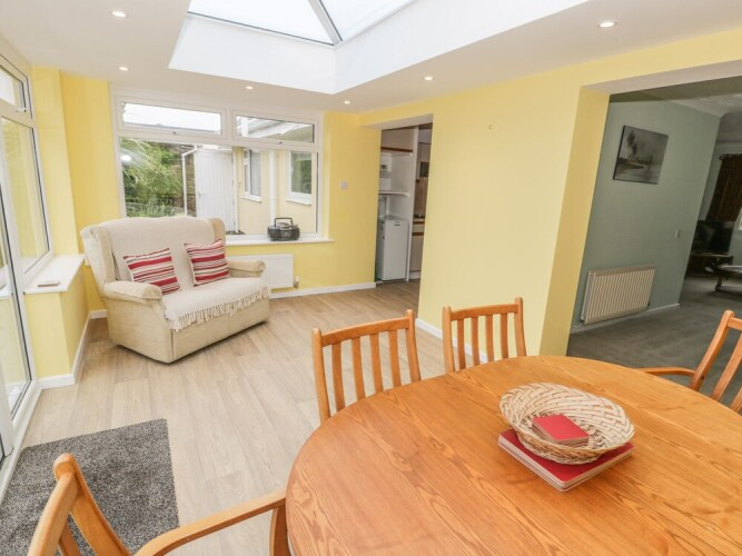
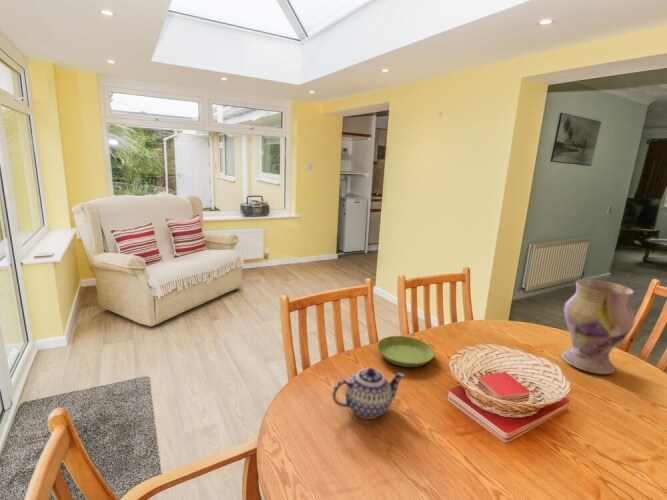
+ vase (595, 325)
+ teapot (369, 388)
+ saucer (404, 352)
